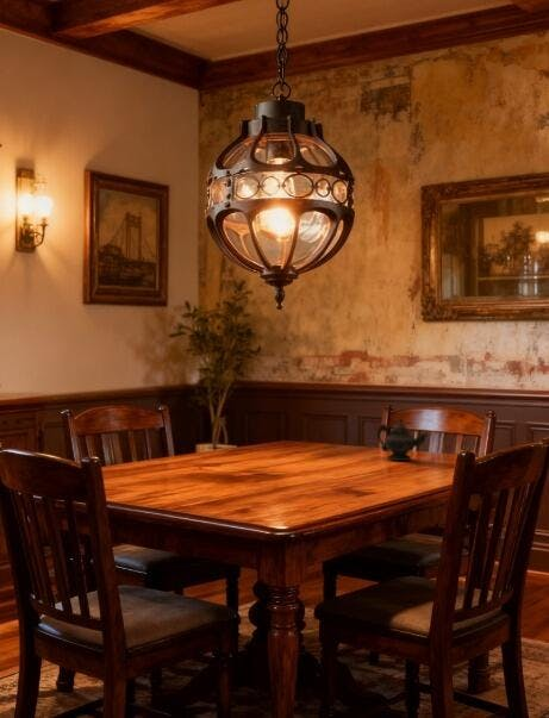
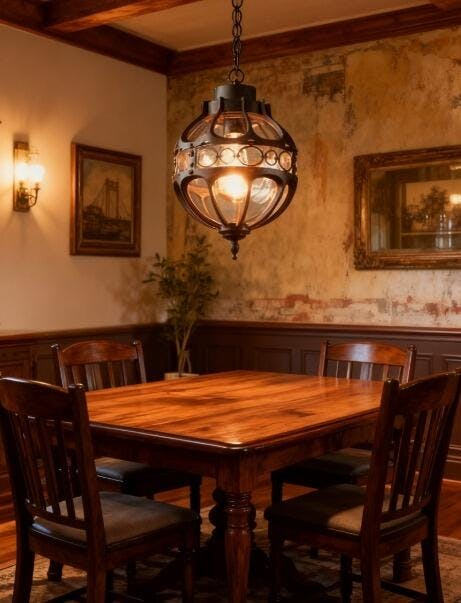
- teapot (401, 437)
